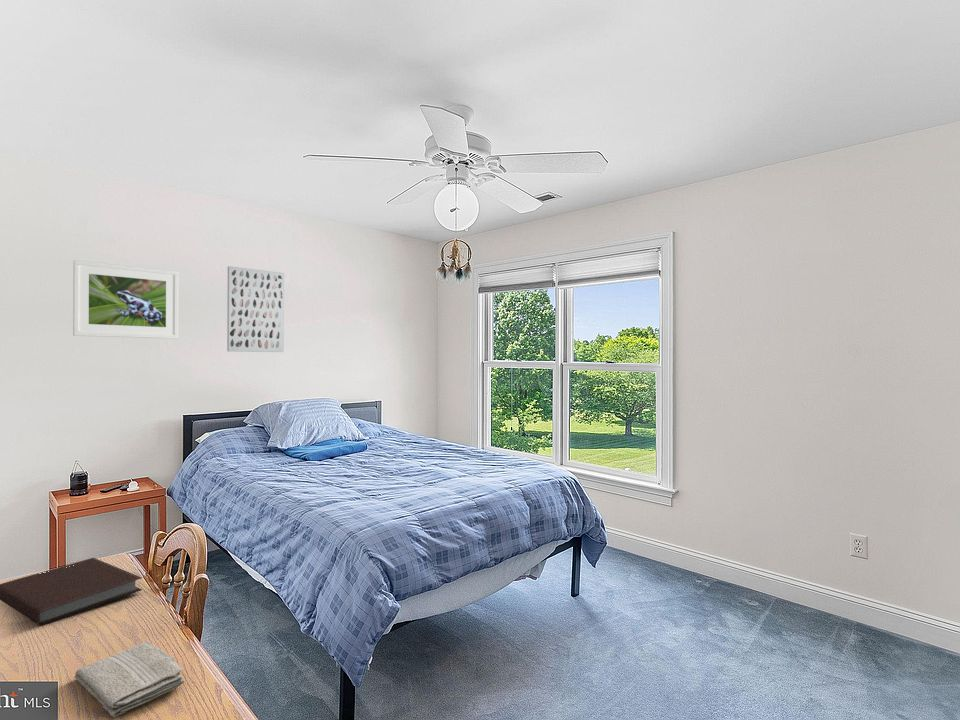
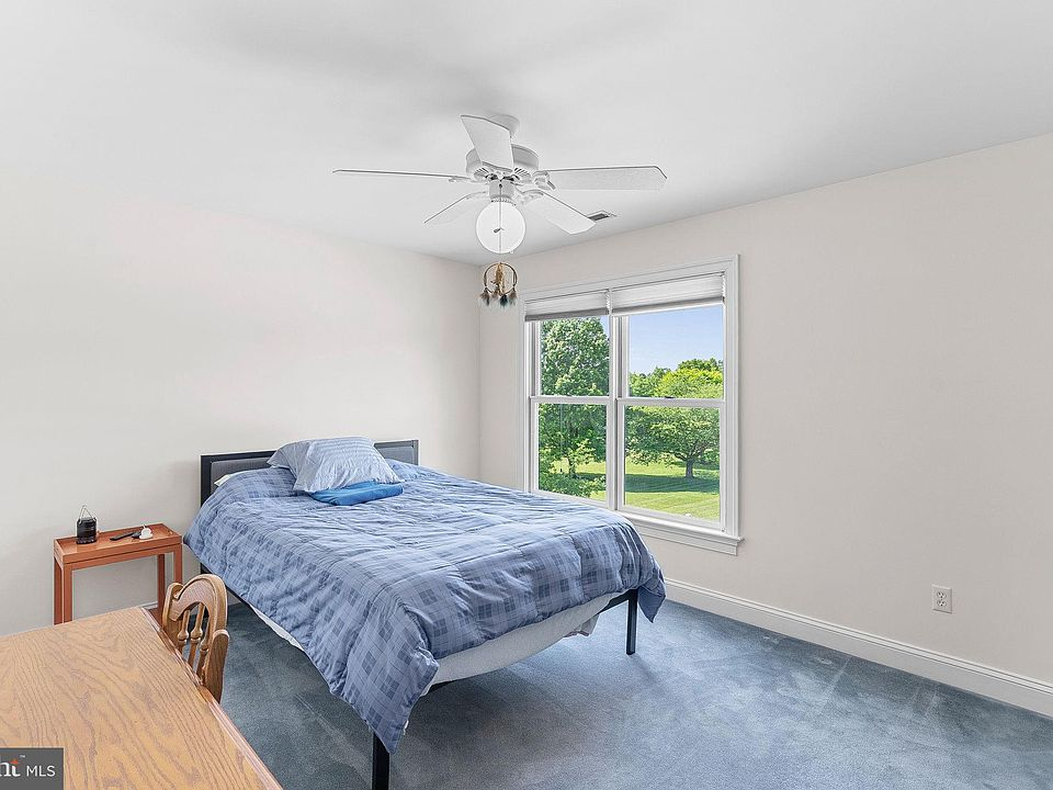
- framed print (128, 301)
- washcloth (130, 674)
- notebook (69, 587)
- wall art (256, 310)
